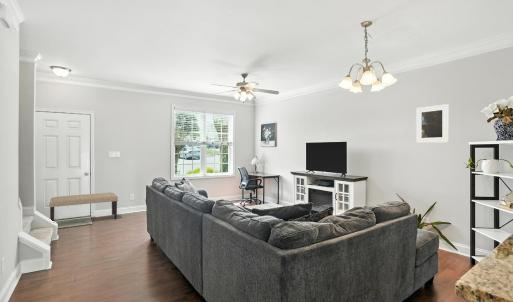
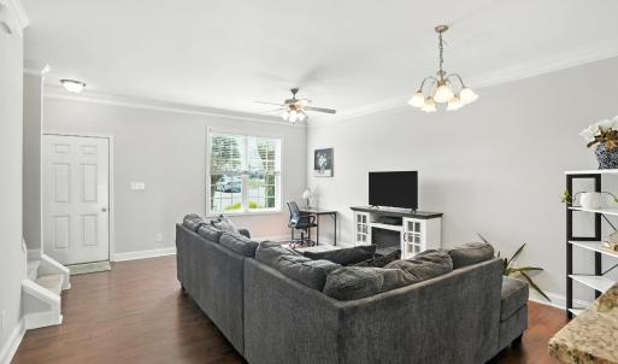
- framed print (431, 124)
- bench (85, 203)
